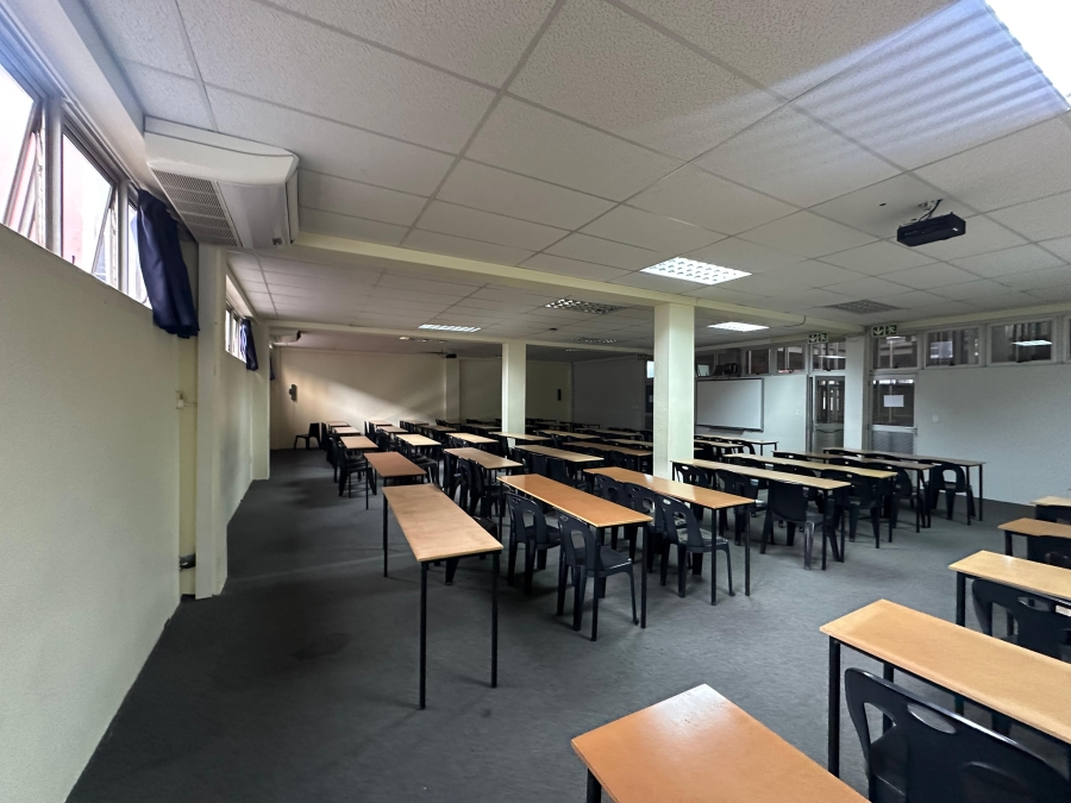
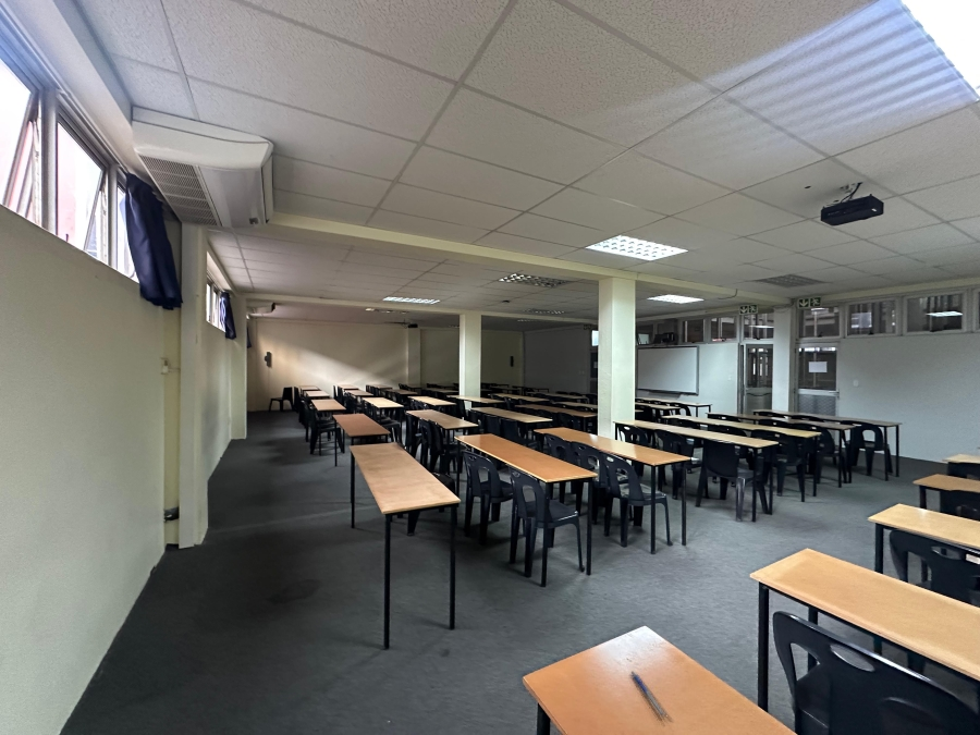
+ pen (647, 693)
